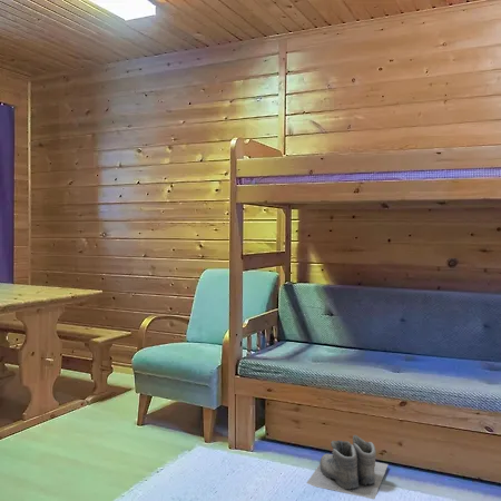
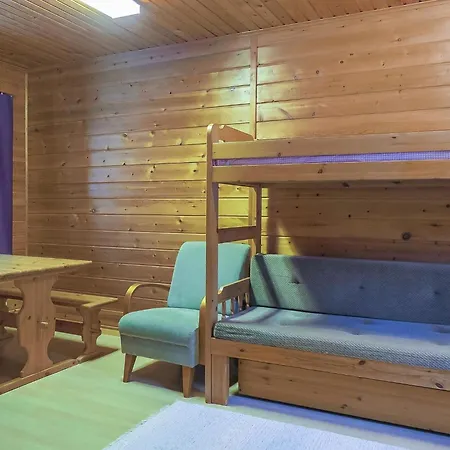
- boots (348, 454)
